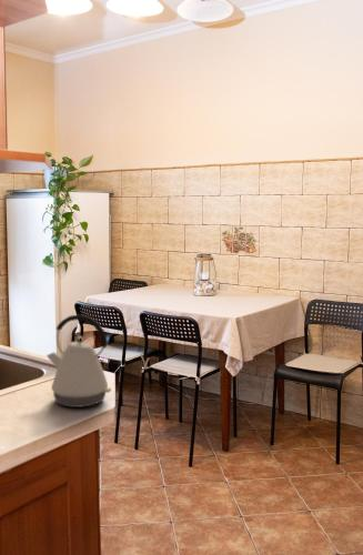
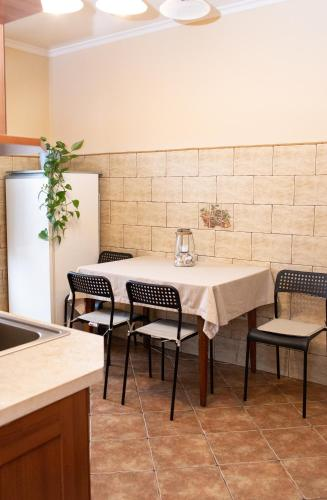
- kettle (78, 357)
